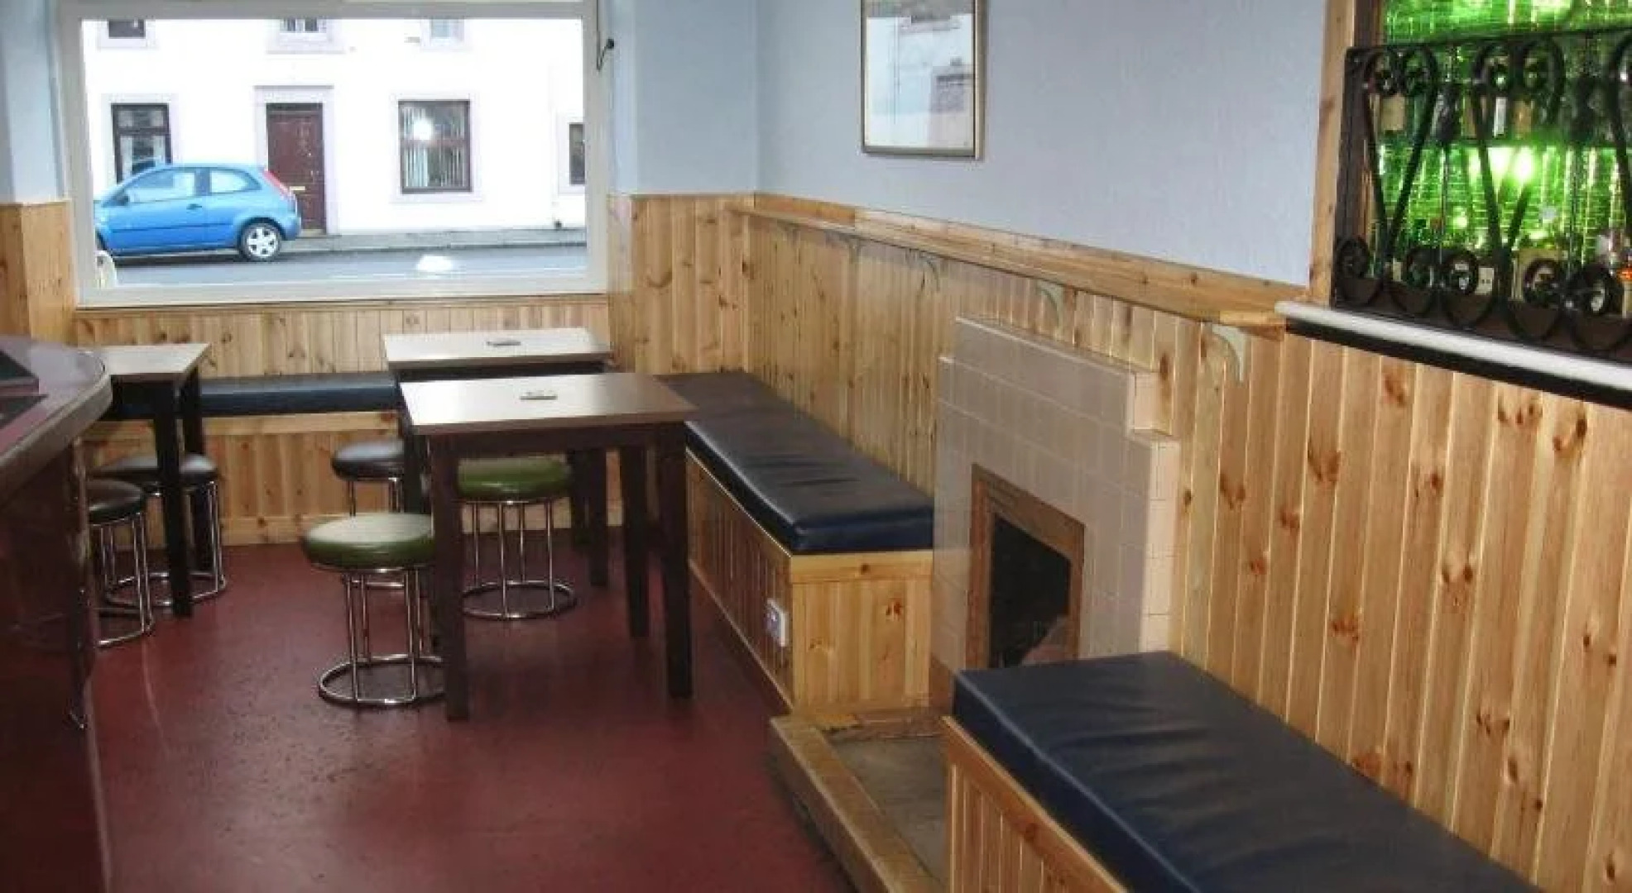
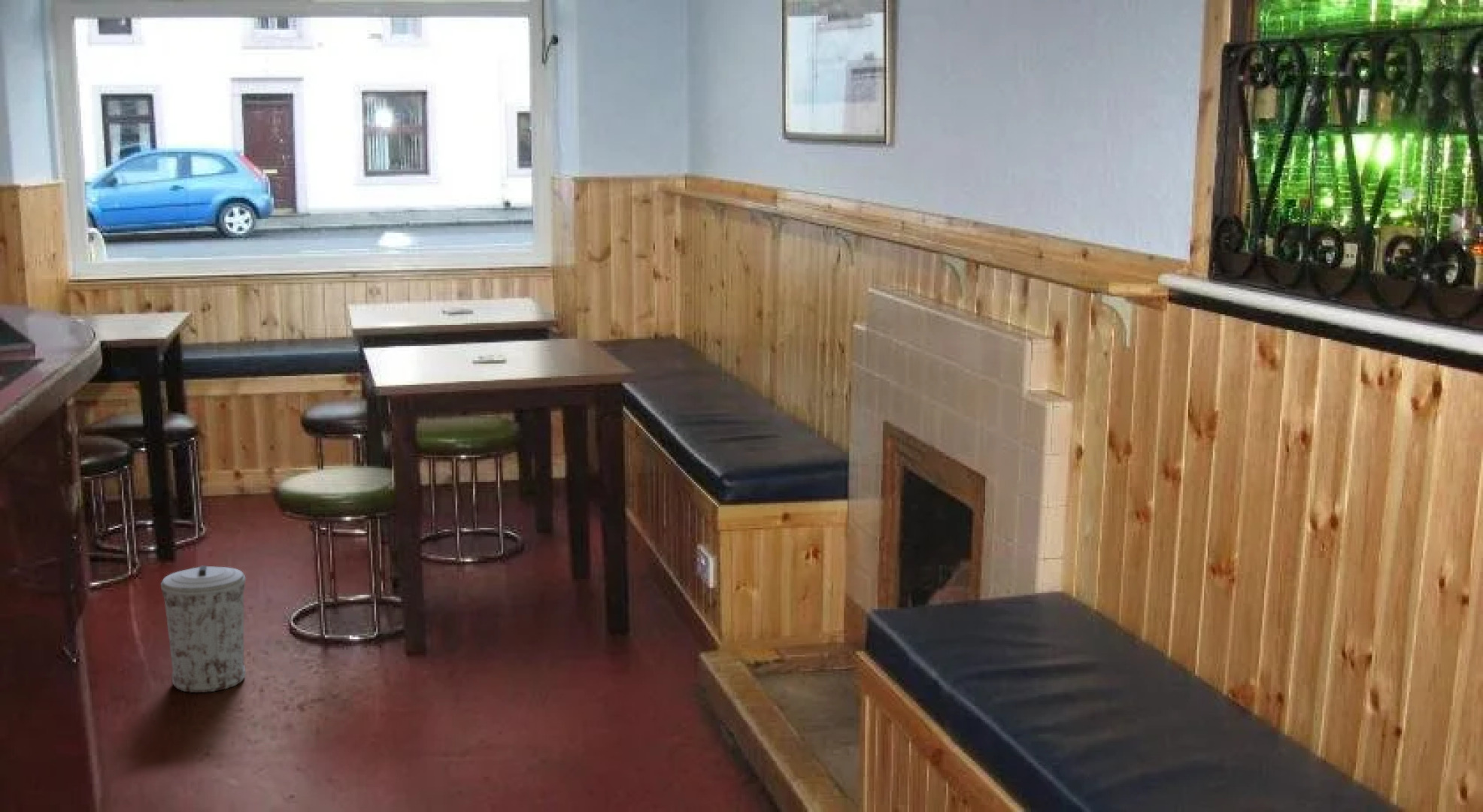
+ trash can (206, 625)
